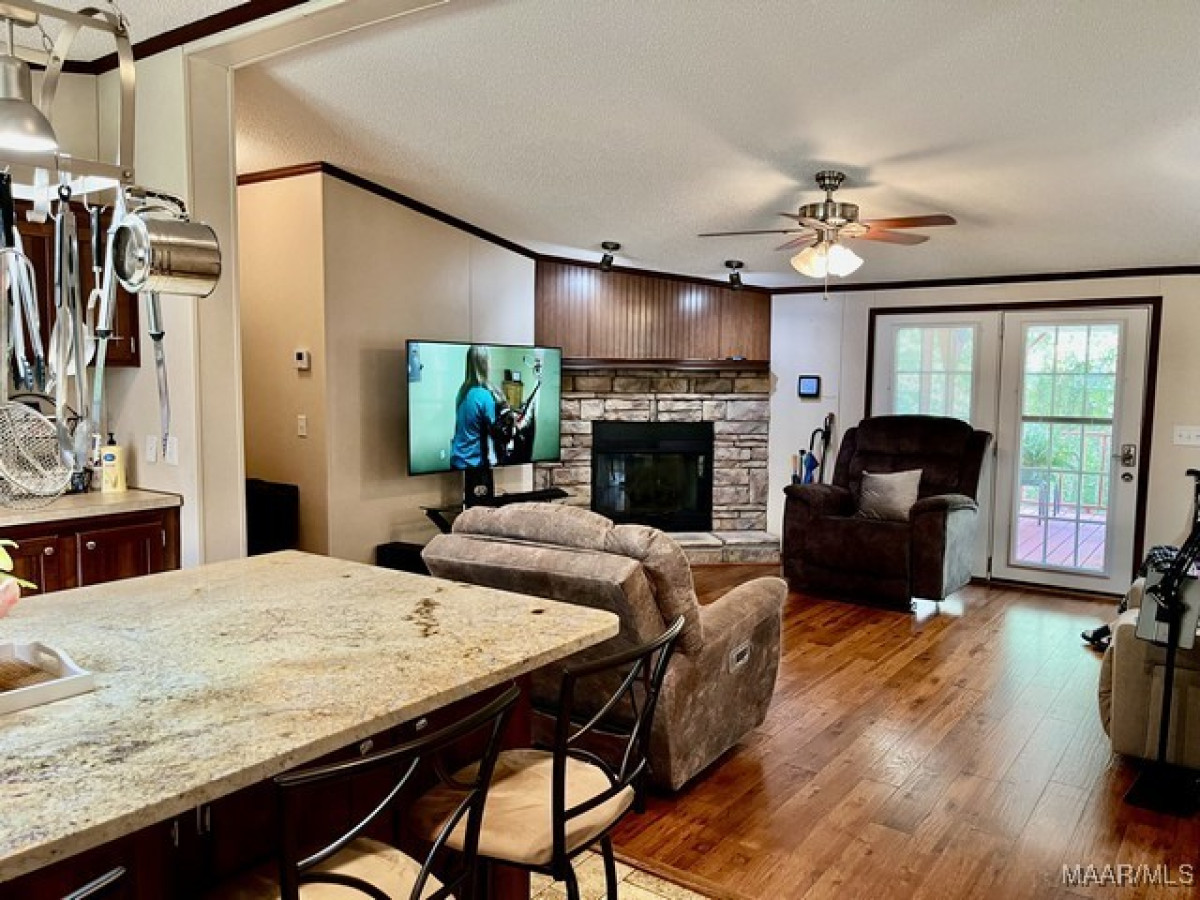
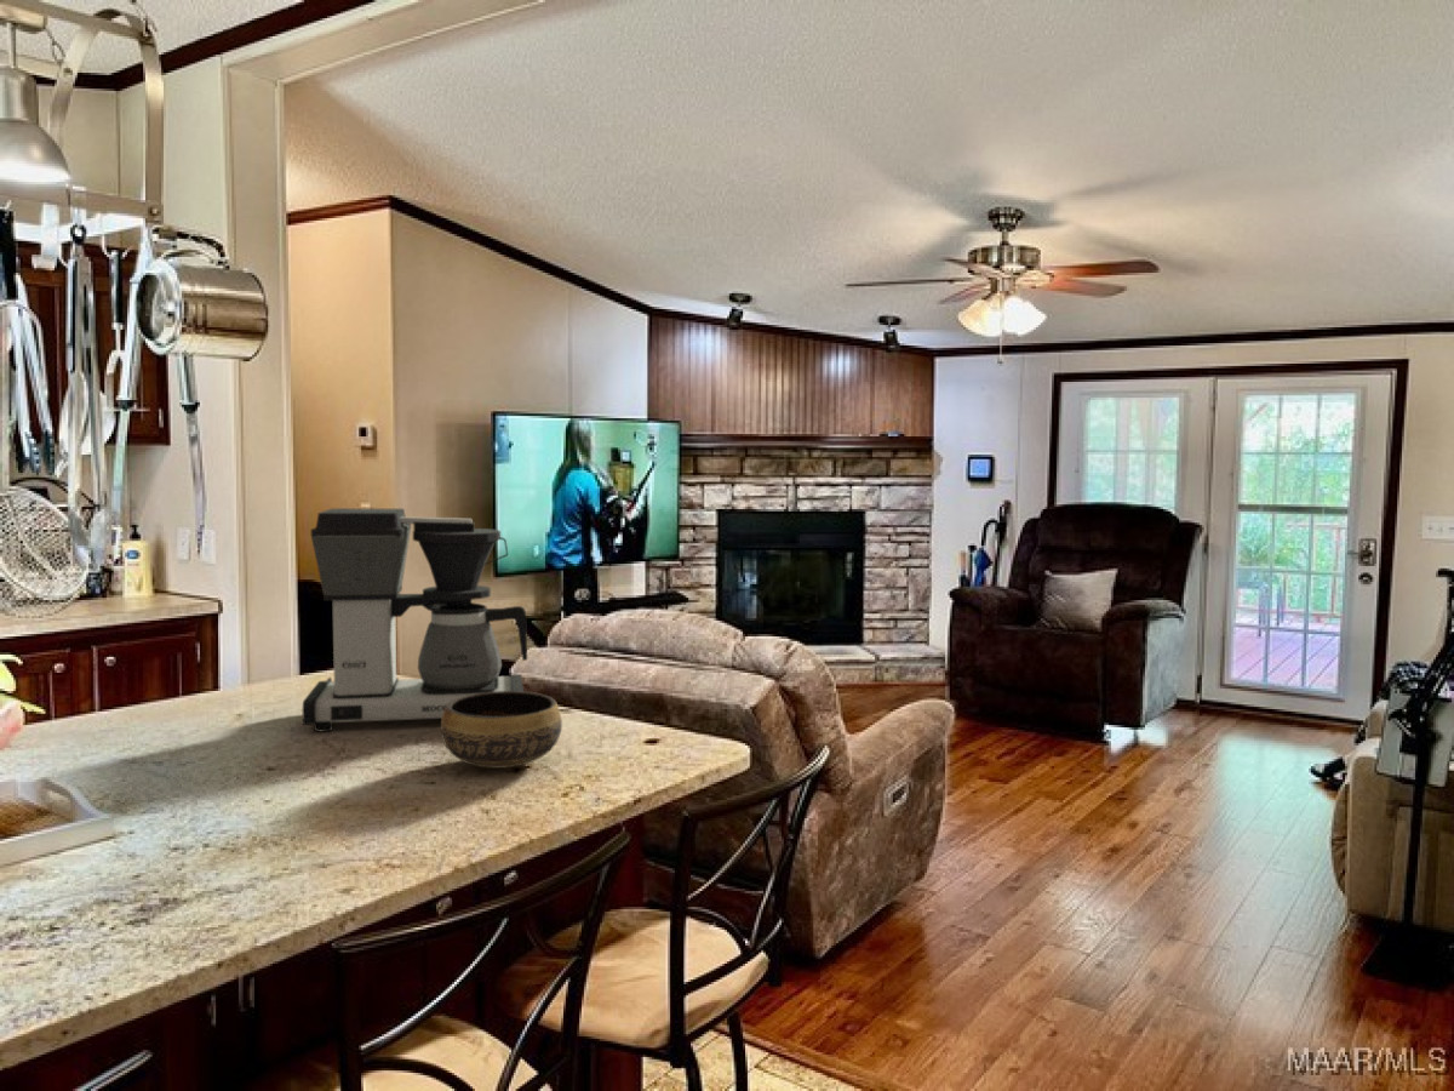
+ coffee maker (427, 609)
+ bowl (502, 732)
